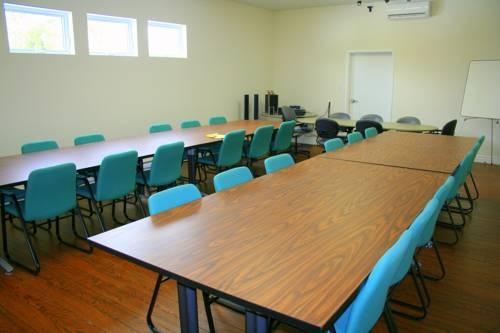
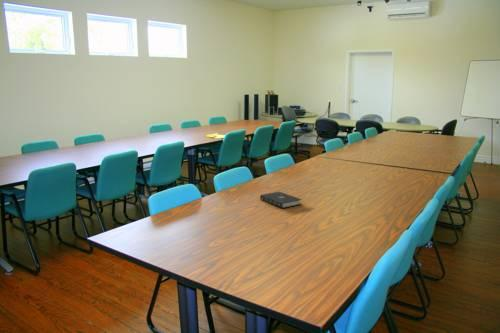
+ book (280, 199)
